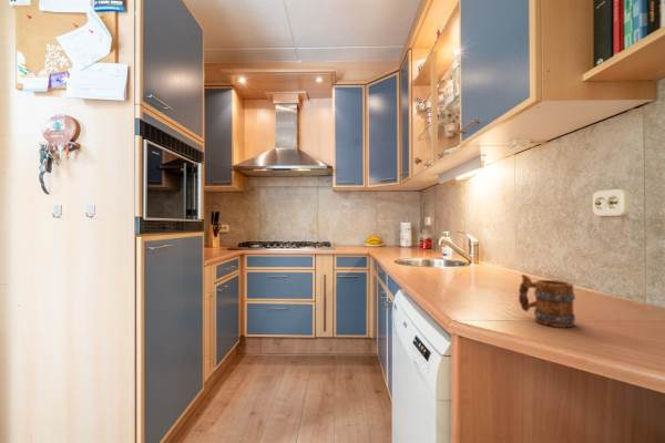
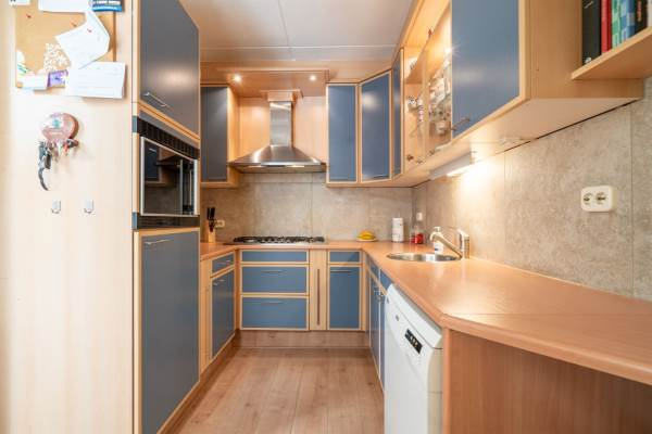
- mug (545, 298)
